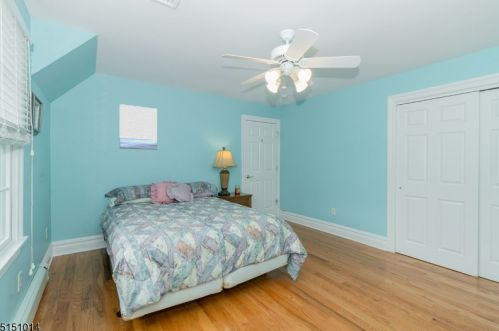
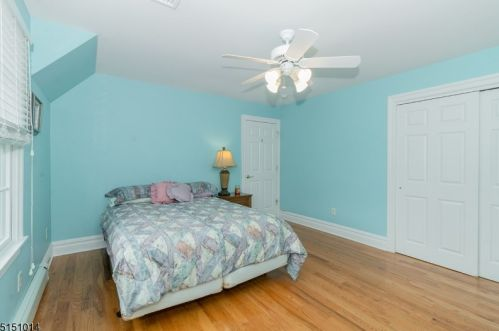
- wall art (139, 128)
